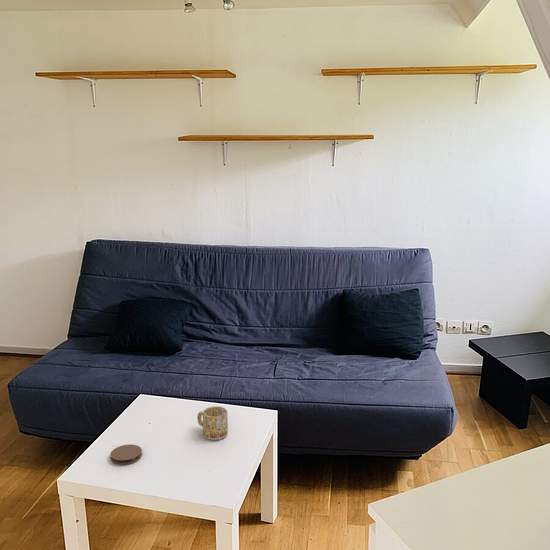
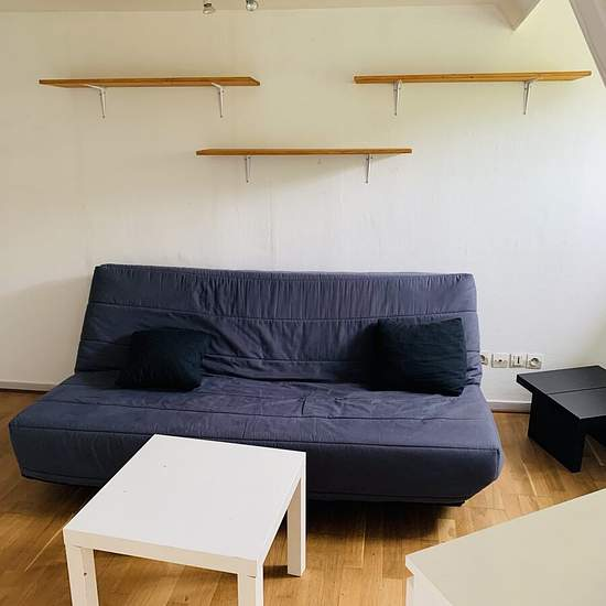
- mug (211, 421)
- coaster (126, 454)
